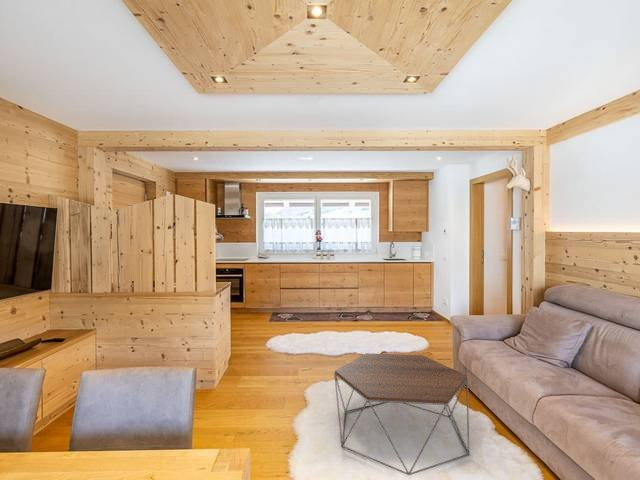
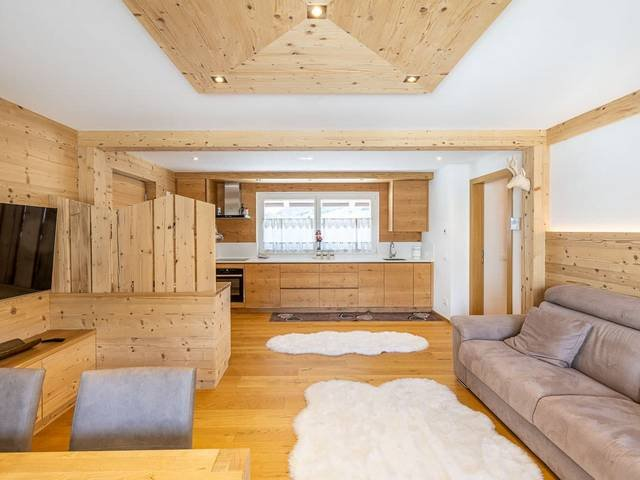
- coffee table (399, 401)
